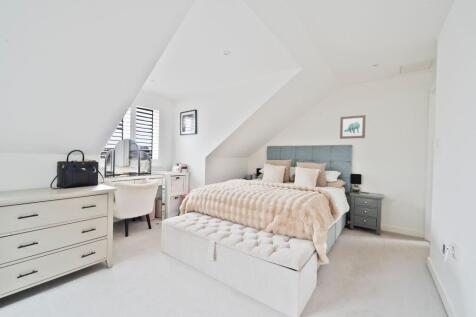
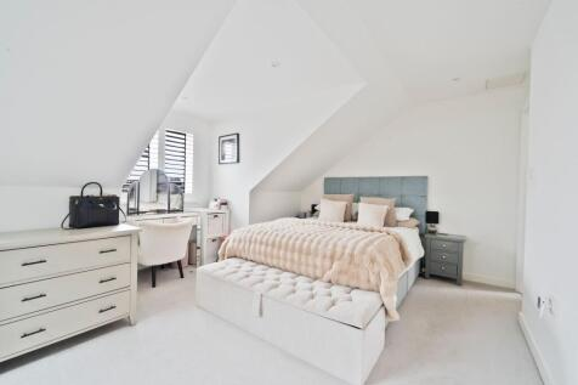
- wall art (352, 127)
